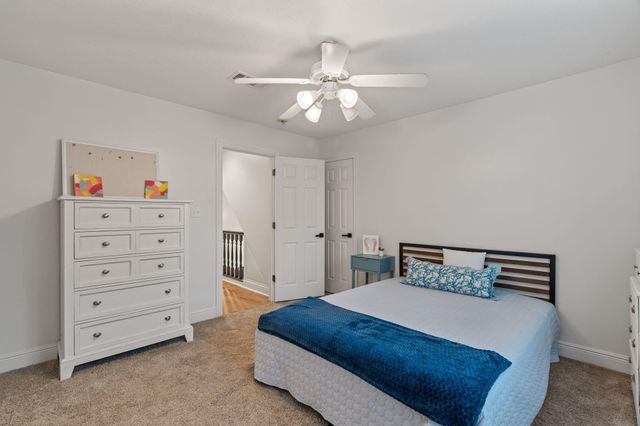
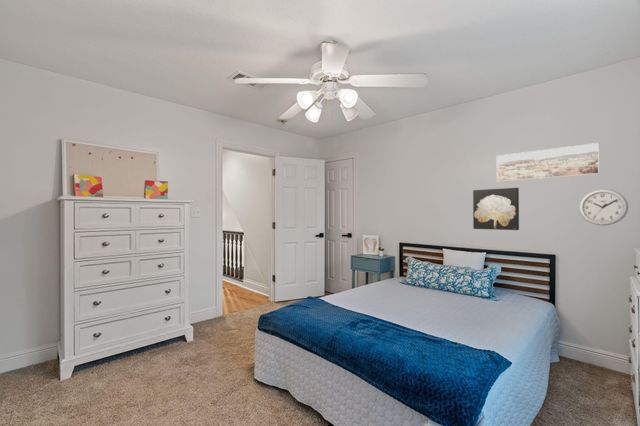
+ wall clock (602, 207)
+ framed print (543, 164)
+ wall art (495, 209)
